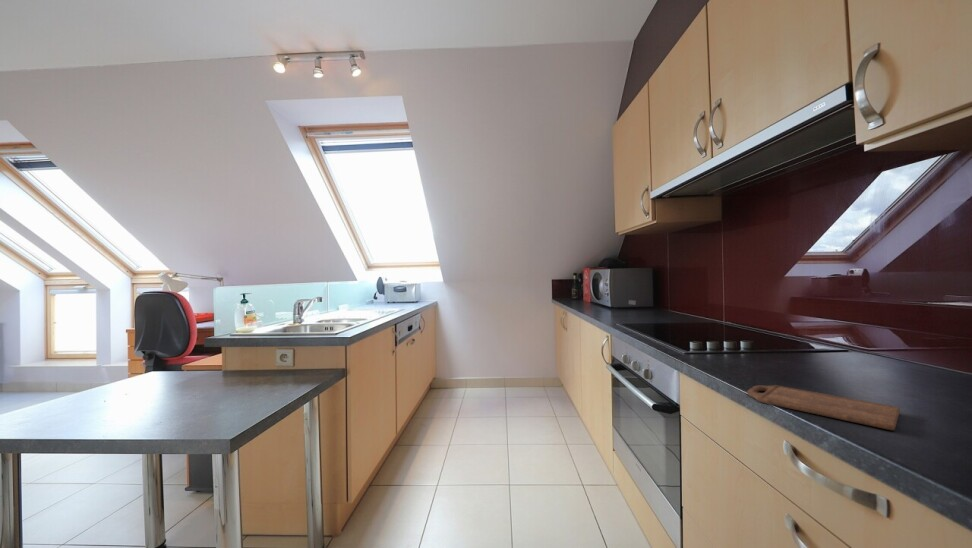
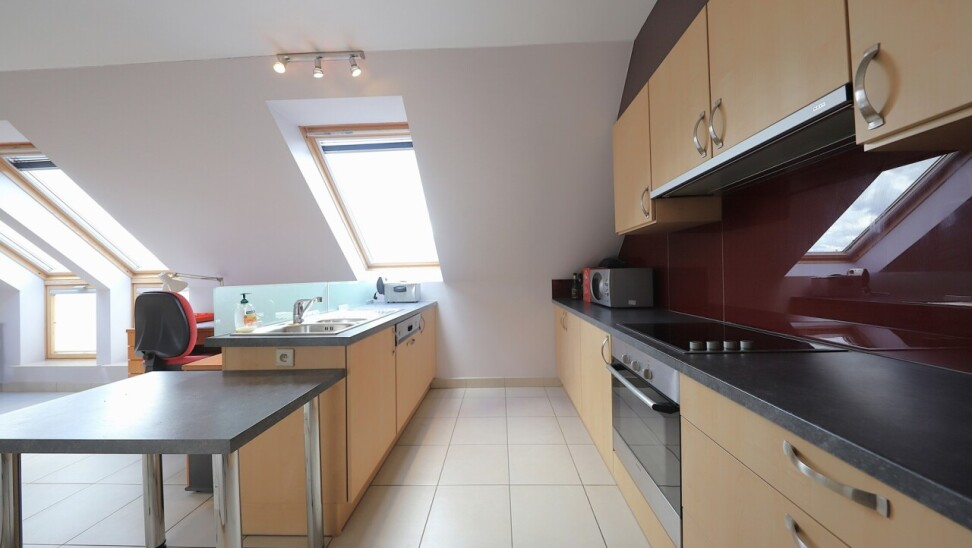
- cutting board (815, 402)
